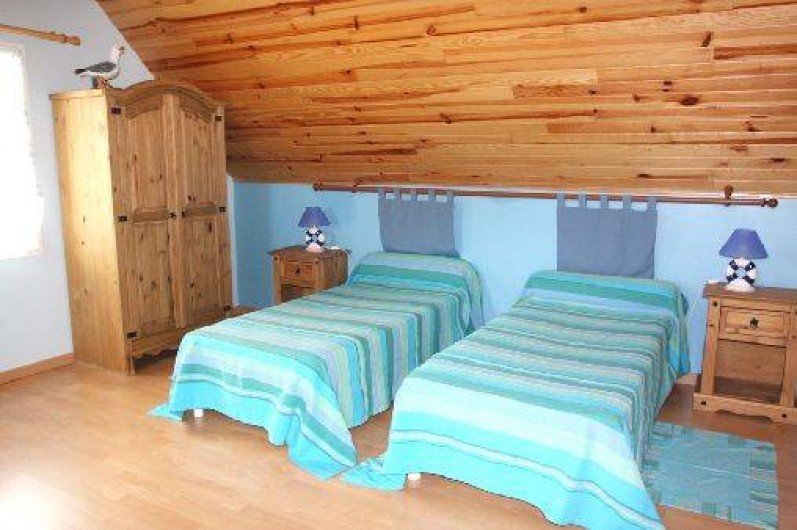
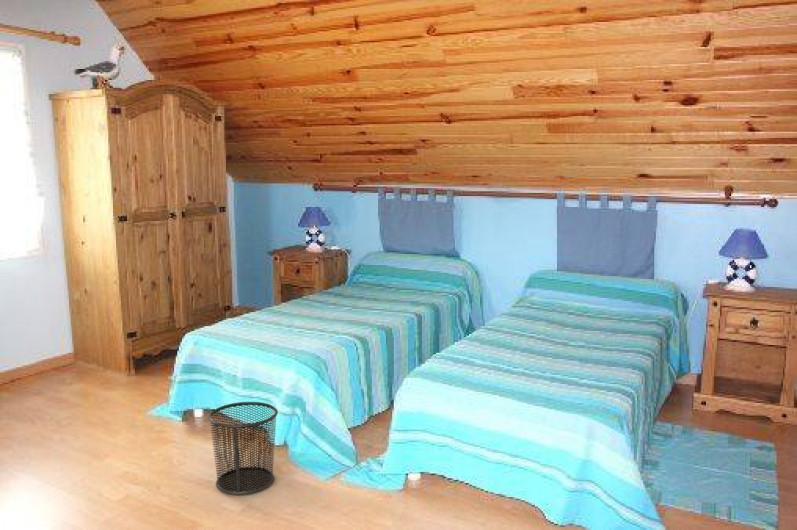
+ waste bin (244, 447)
